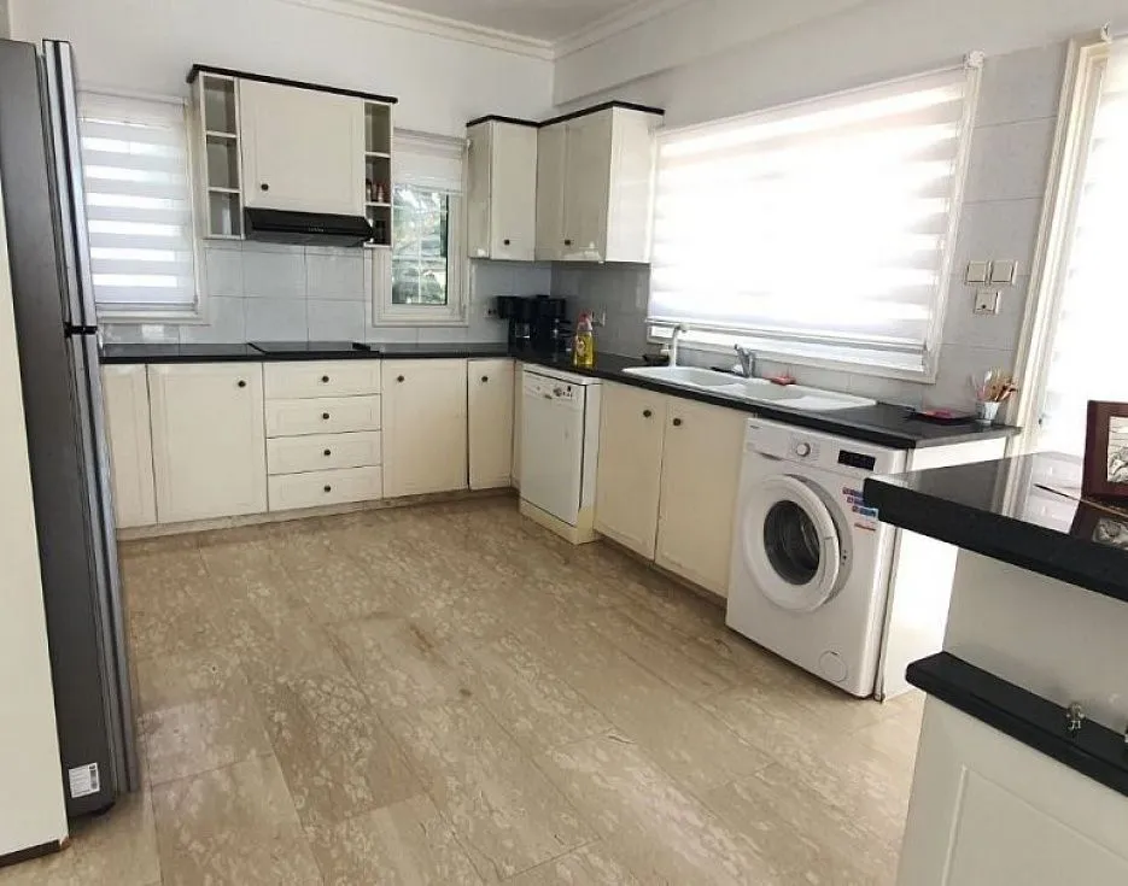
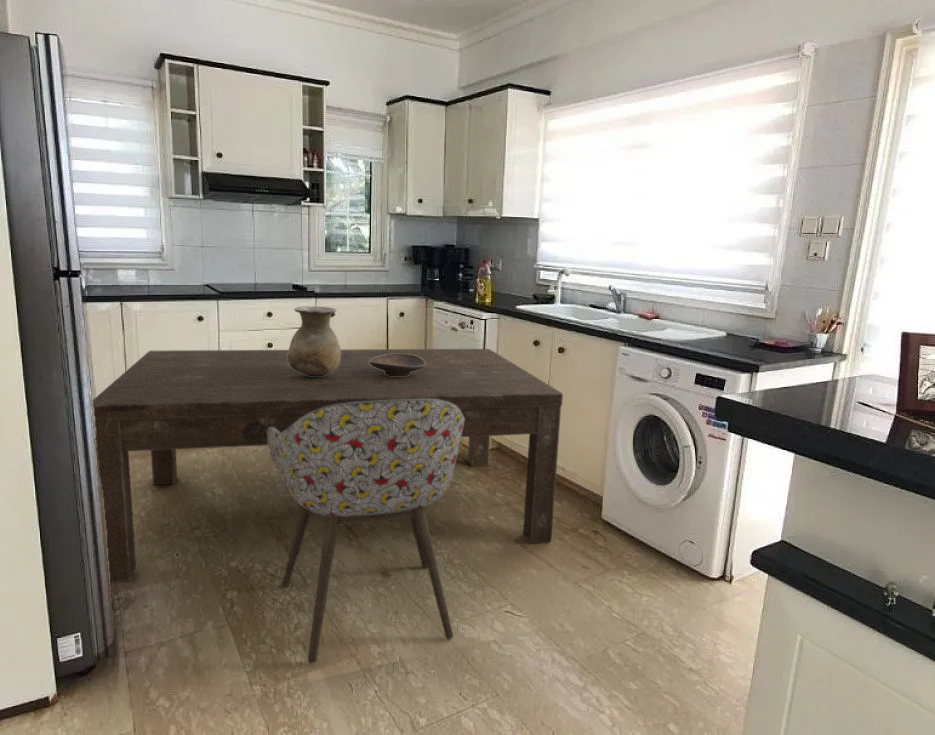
+ dining table (329, 405)
+ vase (314, 341)
+ decorative bowl (397, 365)
+ chair (371, 501)
